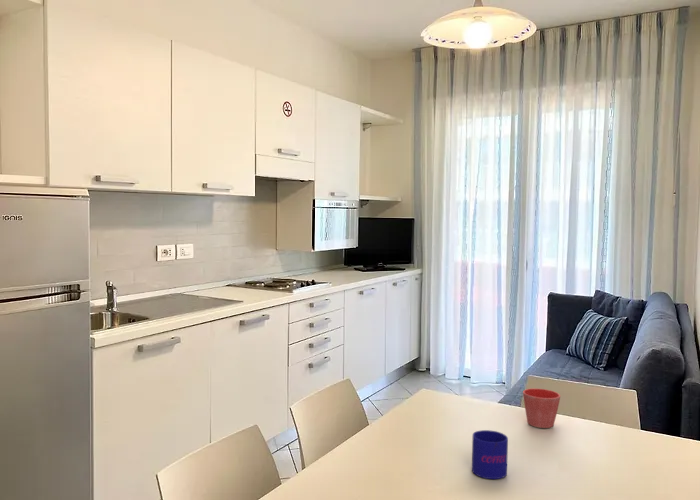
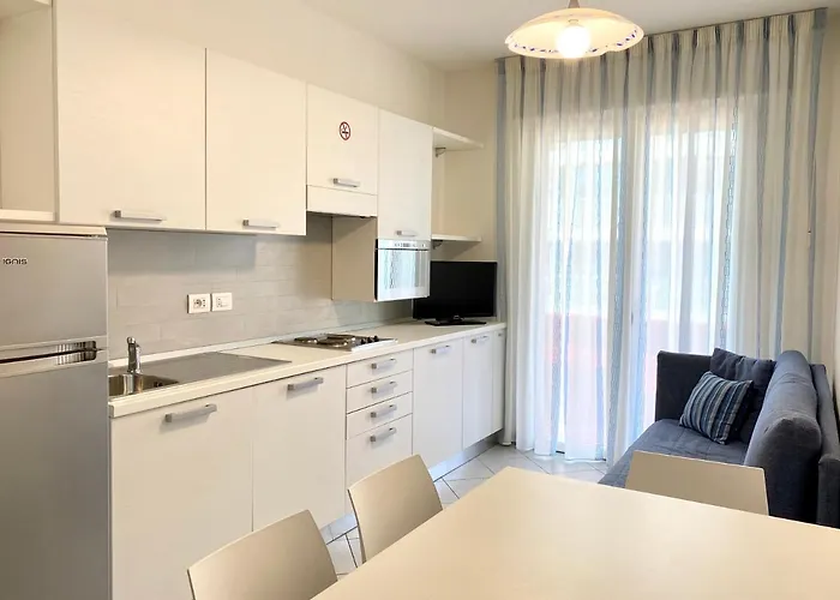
- flower pot (540, 408)
- mug (486, 451)
